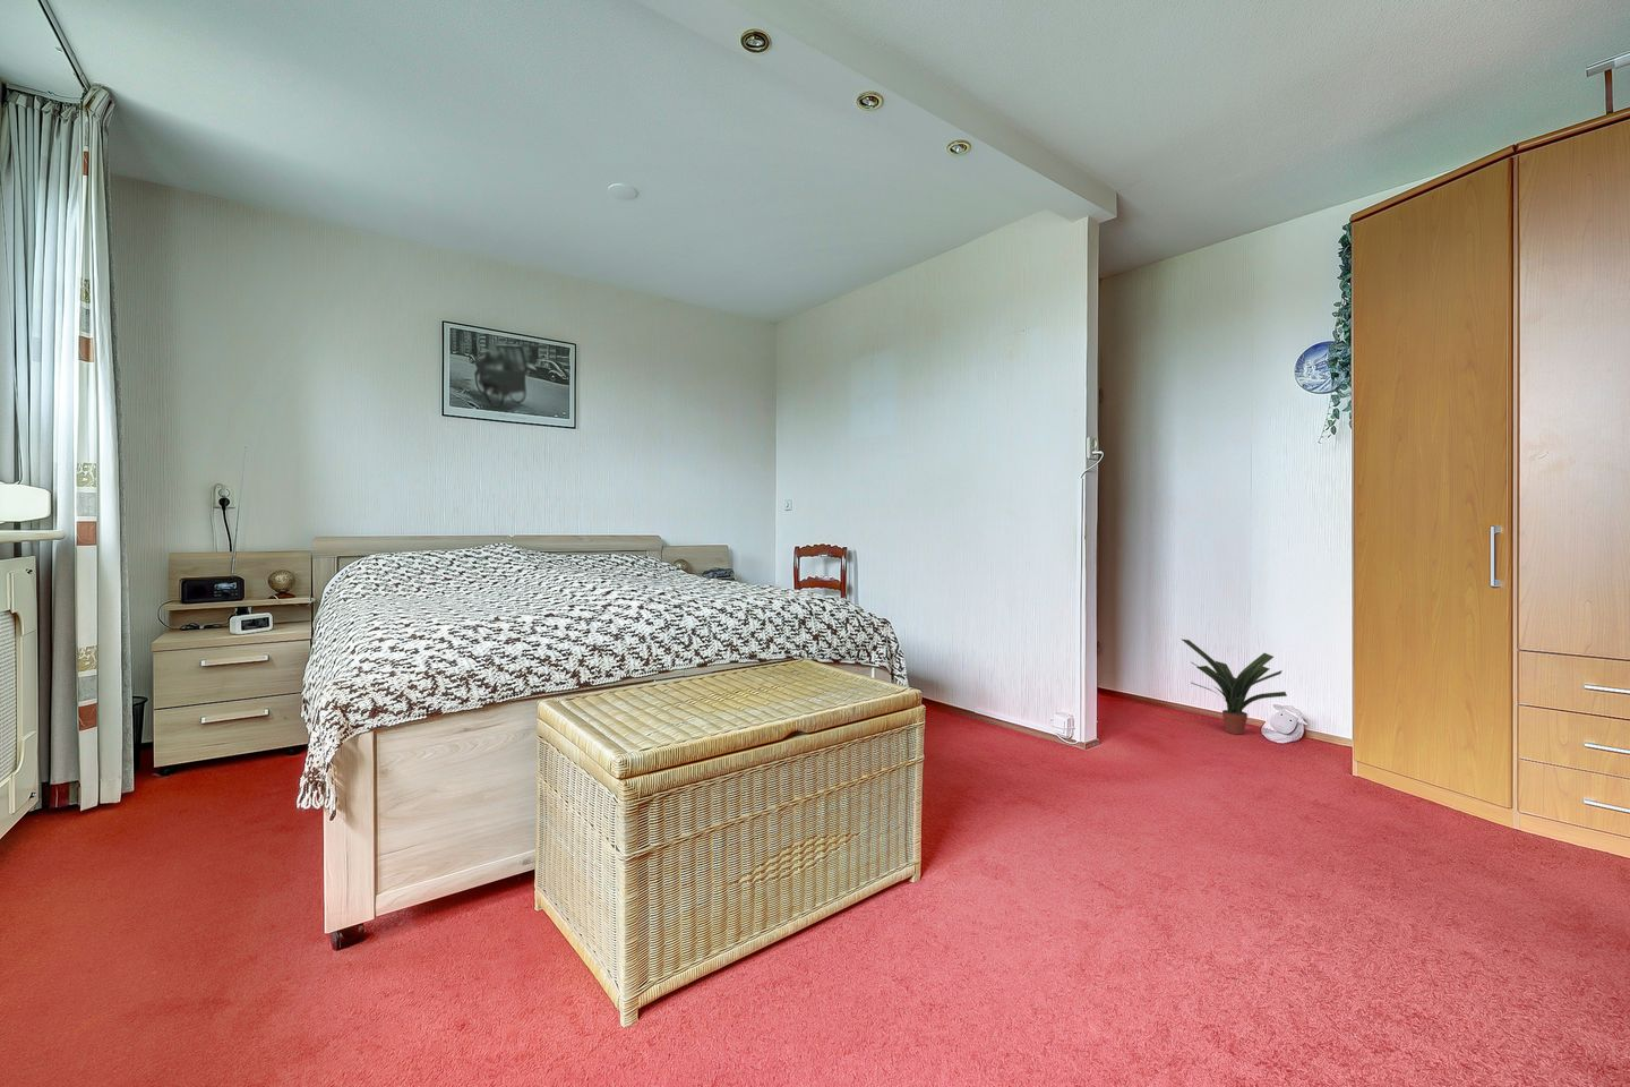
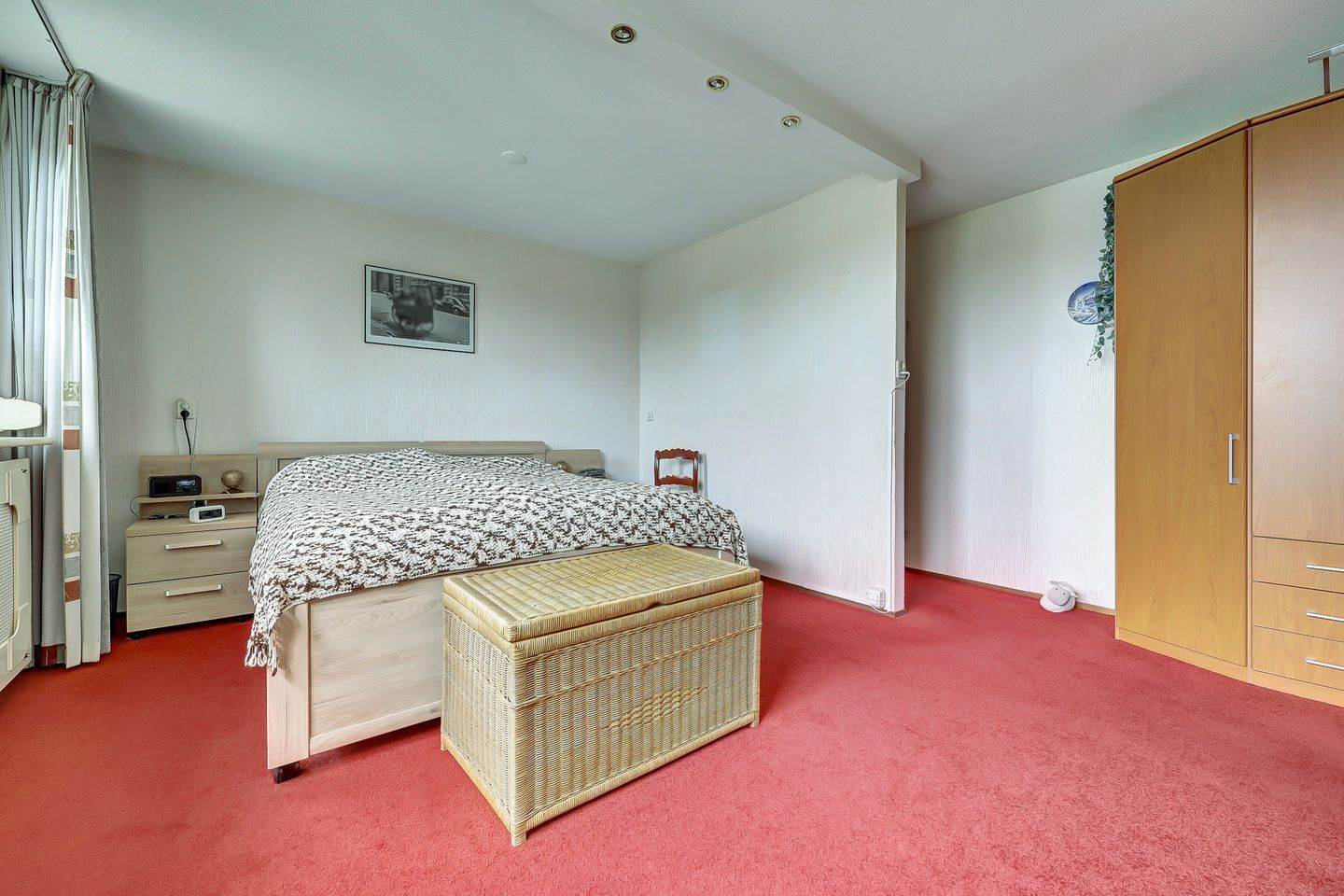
- potted plant (1230, 687)
